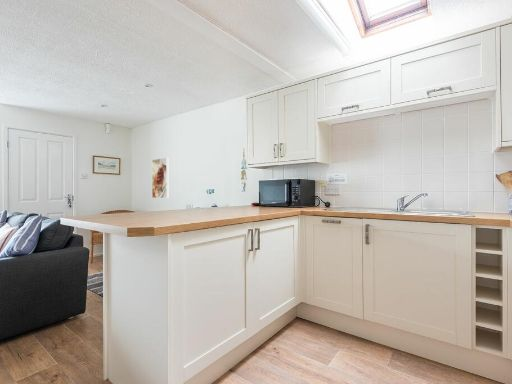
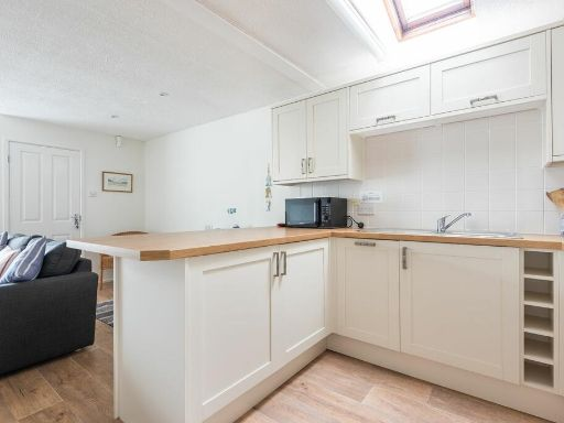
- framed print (160, 178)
